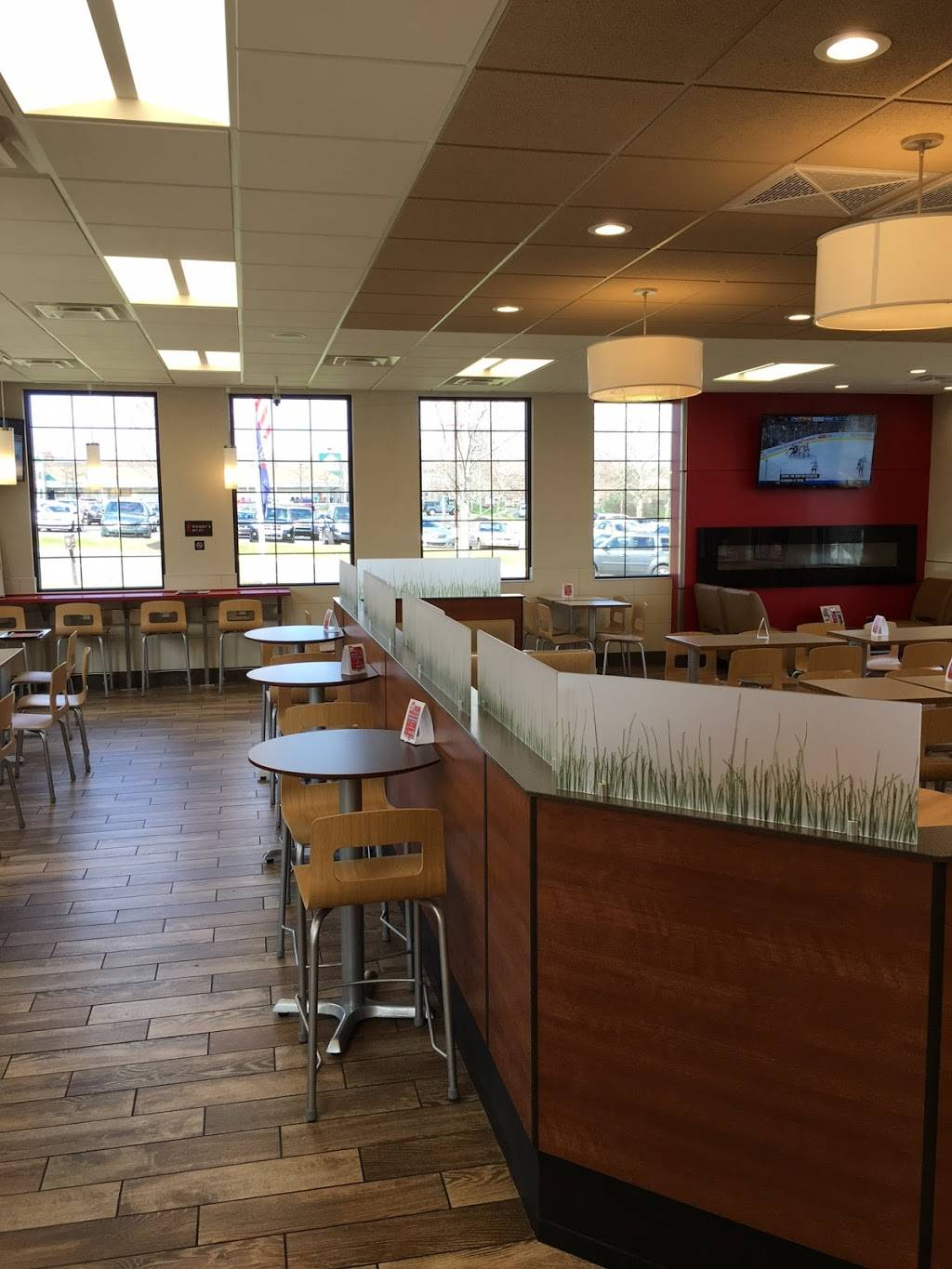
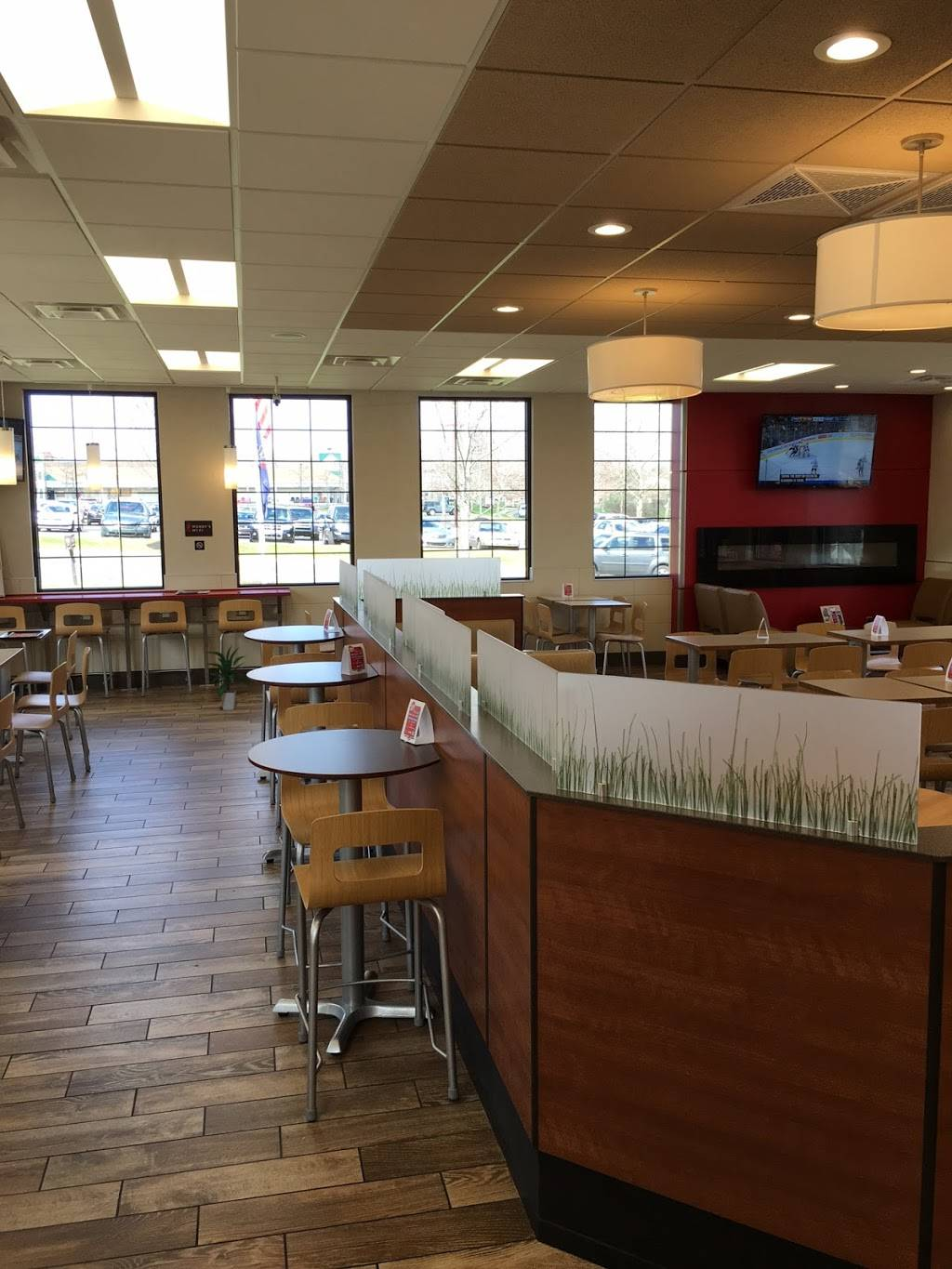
+ indoor plant (226, 677)
